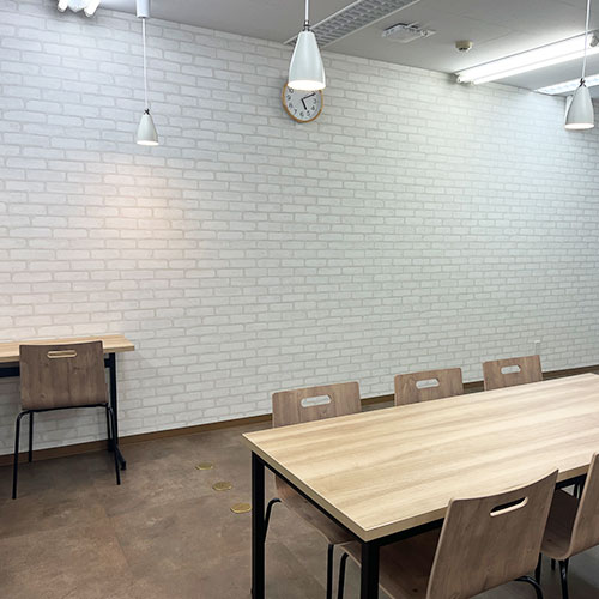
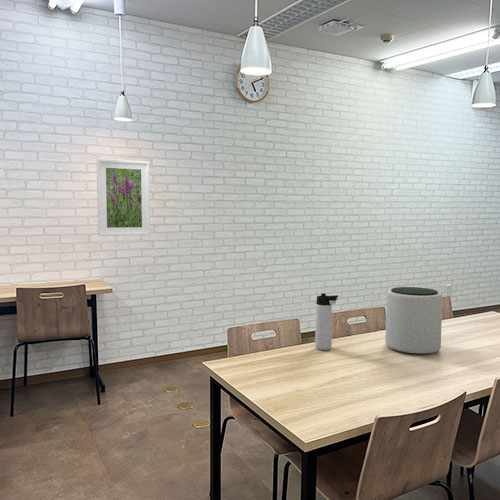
+ thermos bottle (326, 321)
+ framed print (124, 198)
+ plant pot (413, 319)
